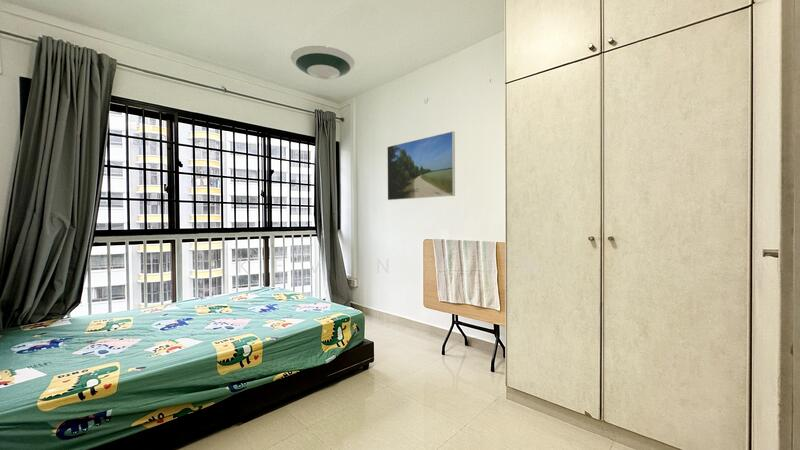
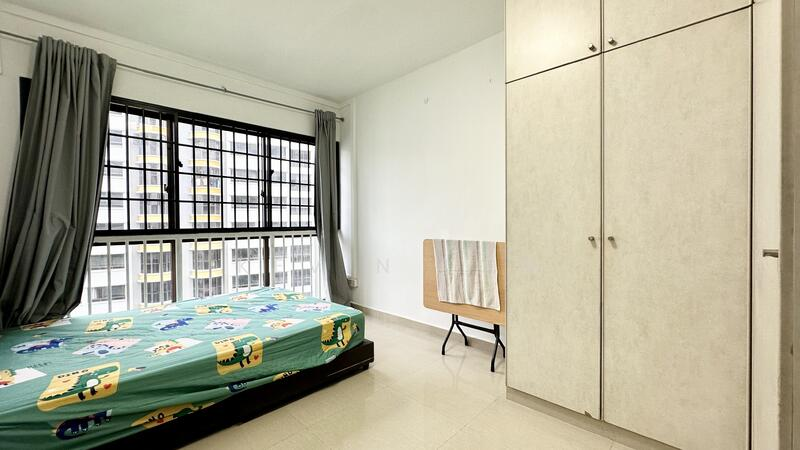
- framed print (418, 169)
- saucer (323, 69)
